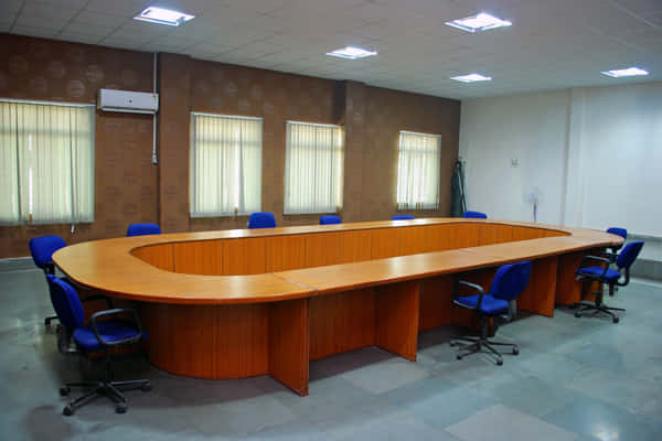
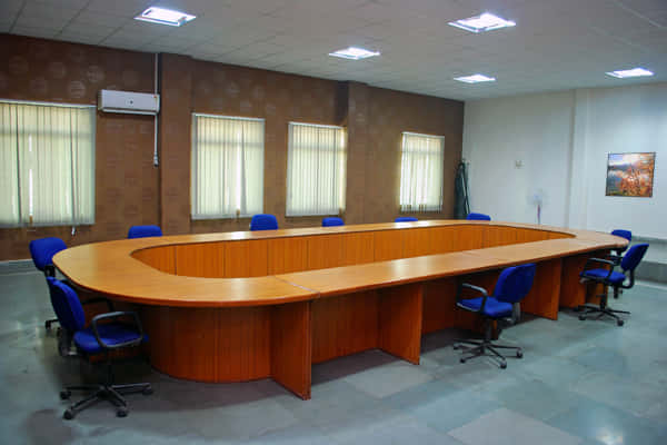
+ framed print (629, 175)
